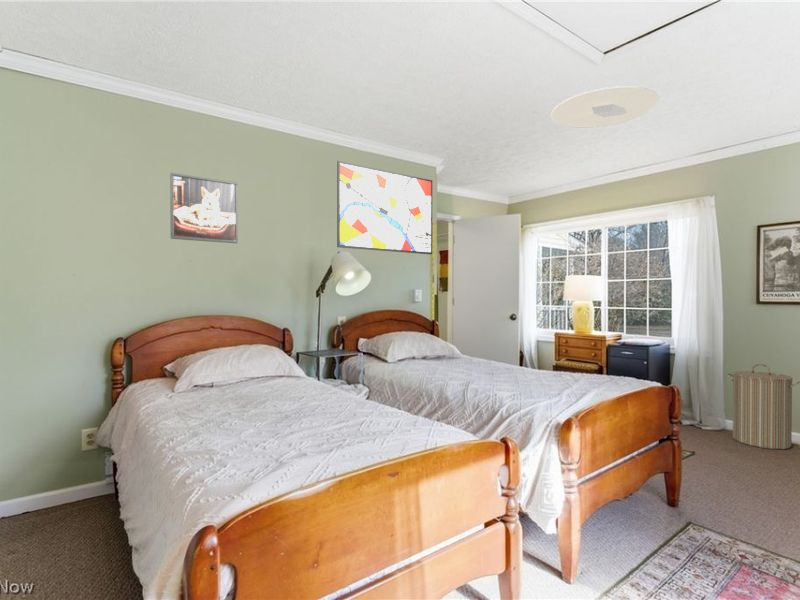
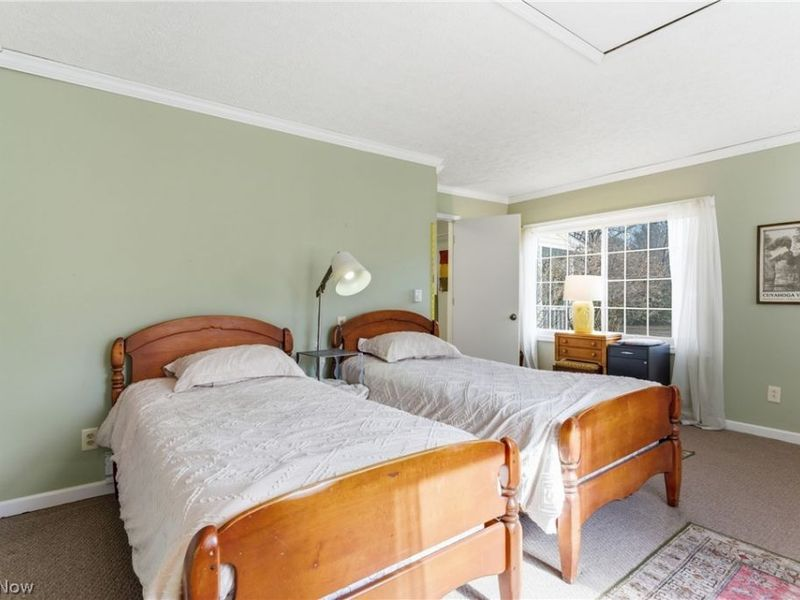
- wall art (388, 211)
- ceiling light (602, 104)
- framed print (205, 209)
- laundry hamper (761, 403)
